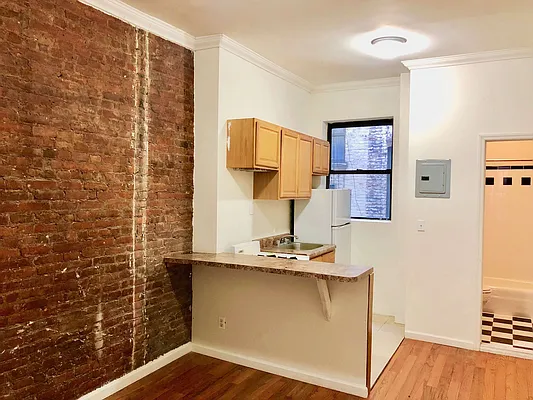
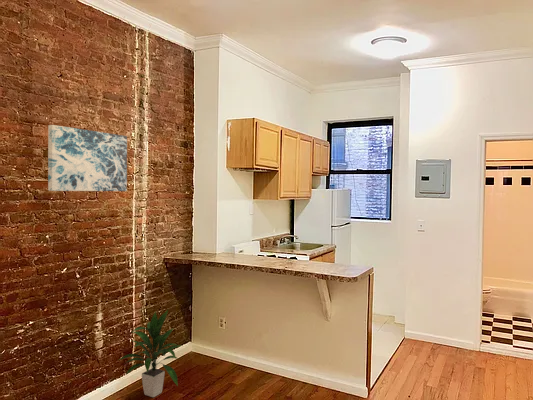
+ indoor plant (154, 354)
+ wall art (90, 161)
